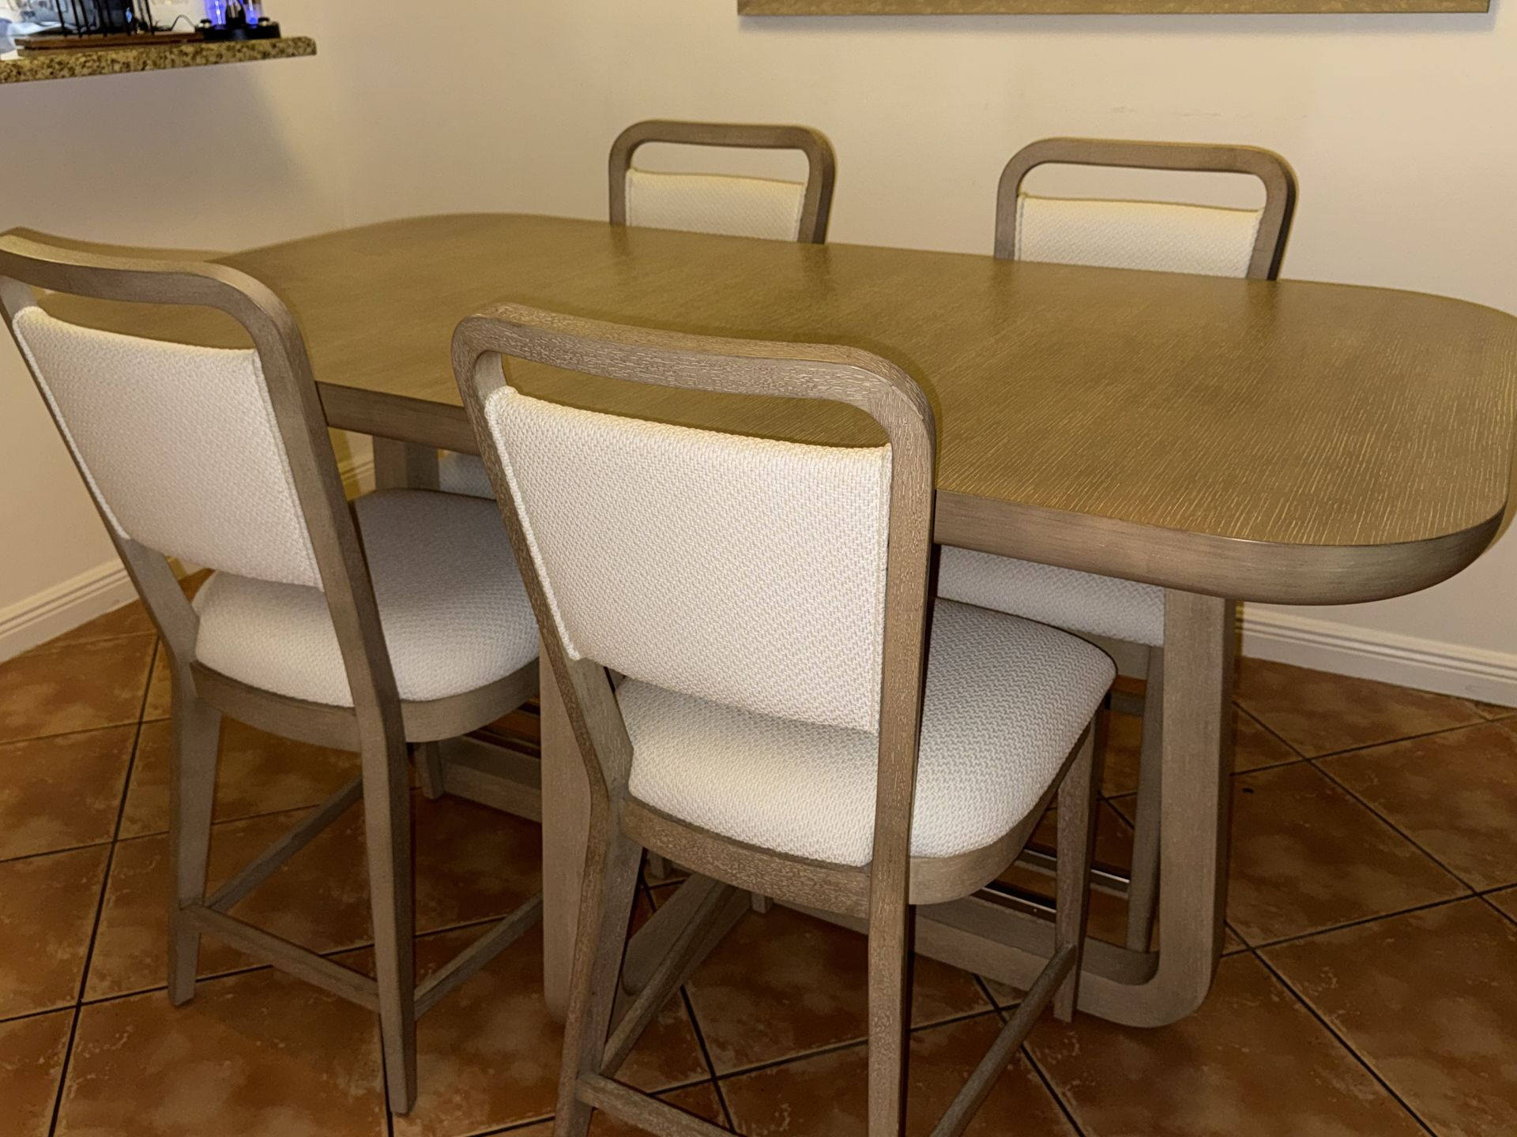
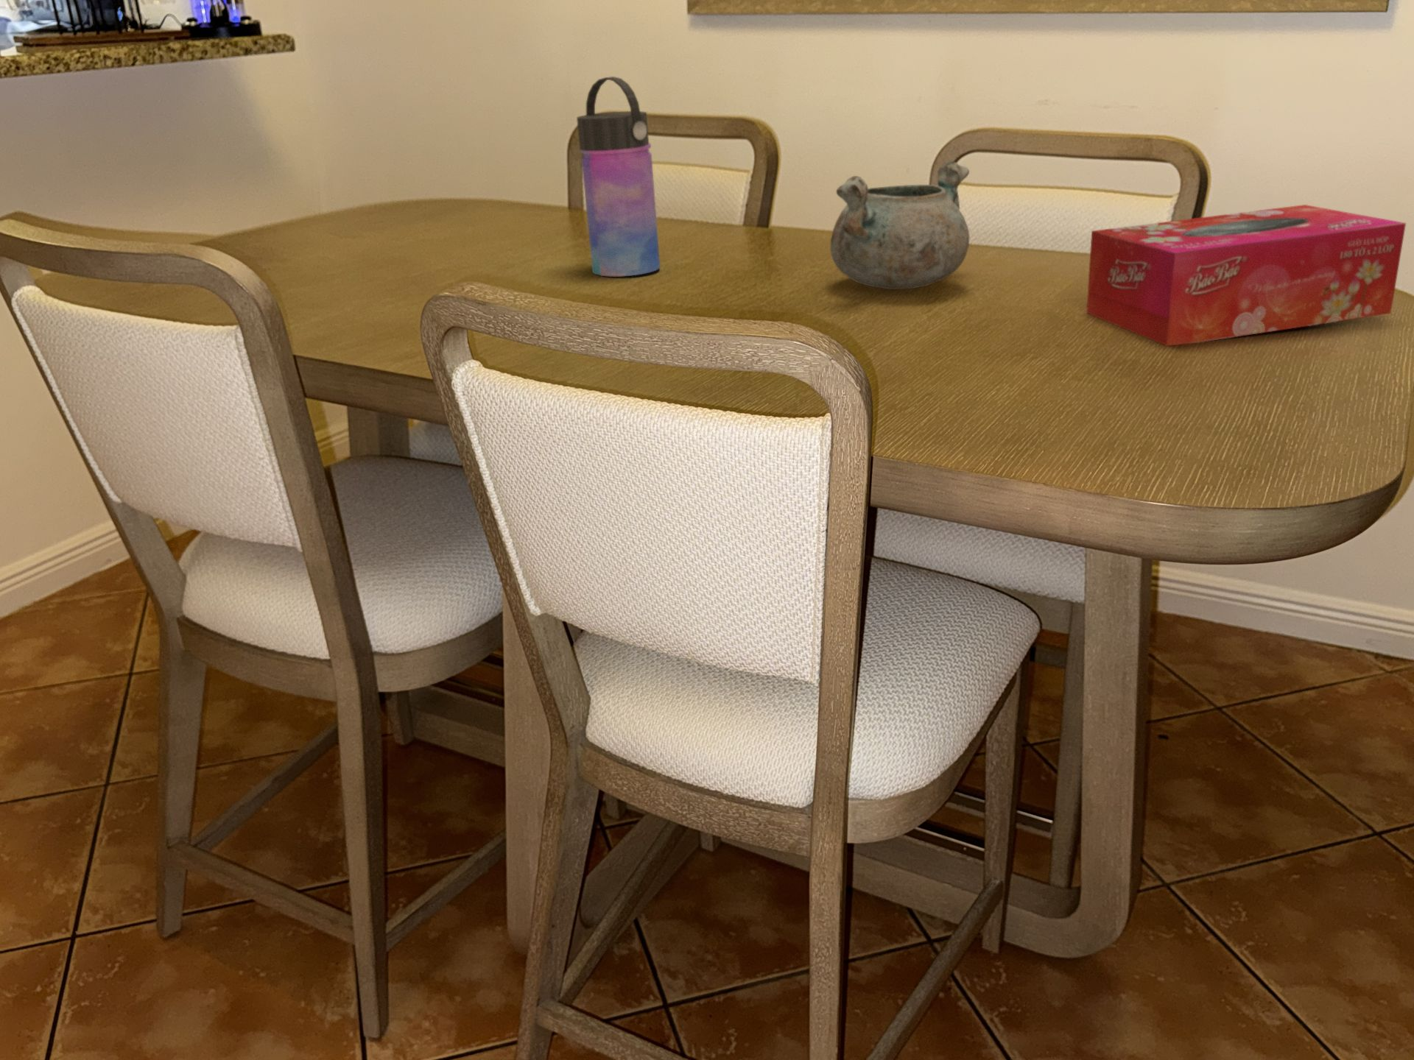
+ tissue box (1239, 272)
+ decorative bowl (901, 226)
+ water bottle (618, 176)
